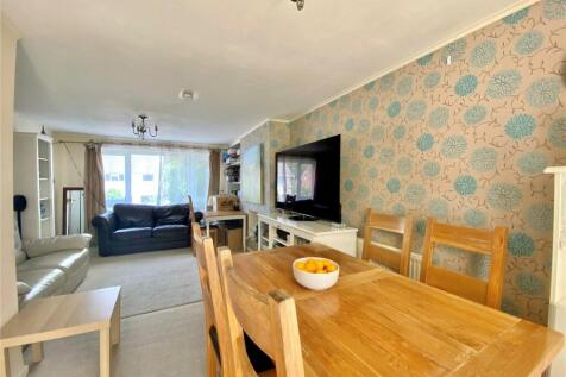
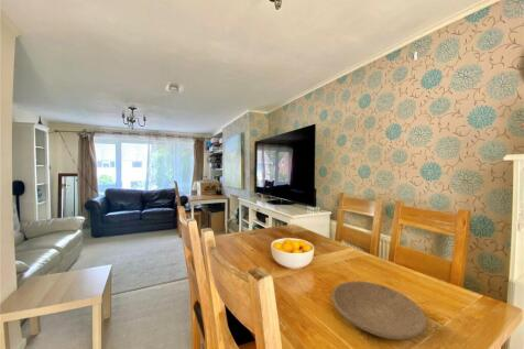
+ plate (374, 309)
